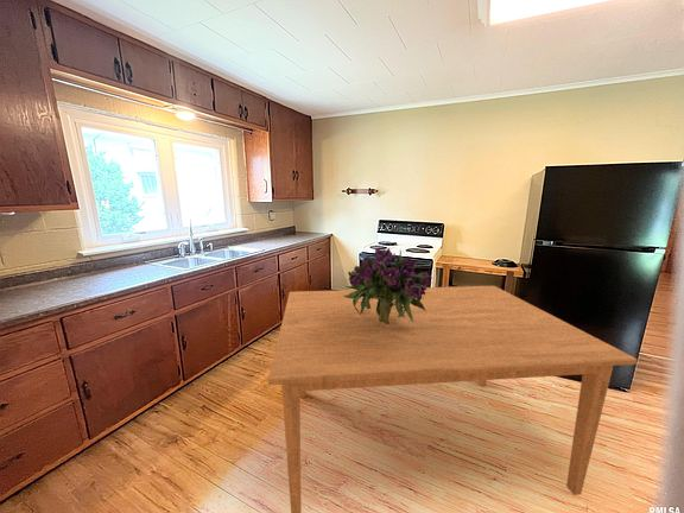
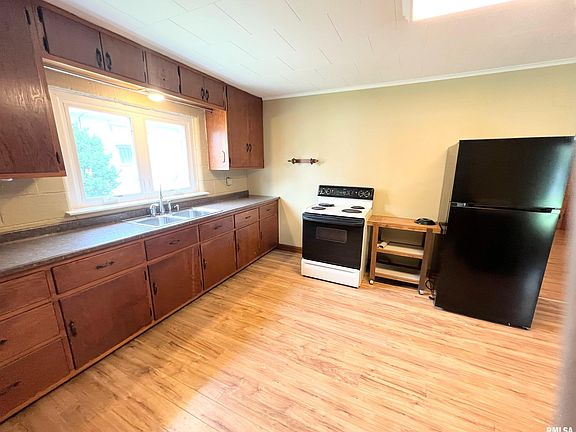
- bouquet (385, 286)
- dining table (416, 378)
